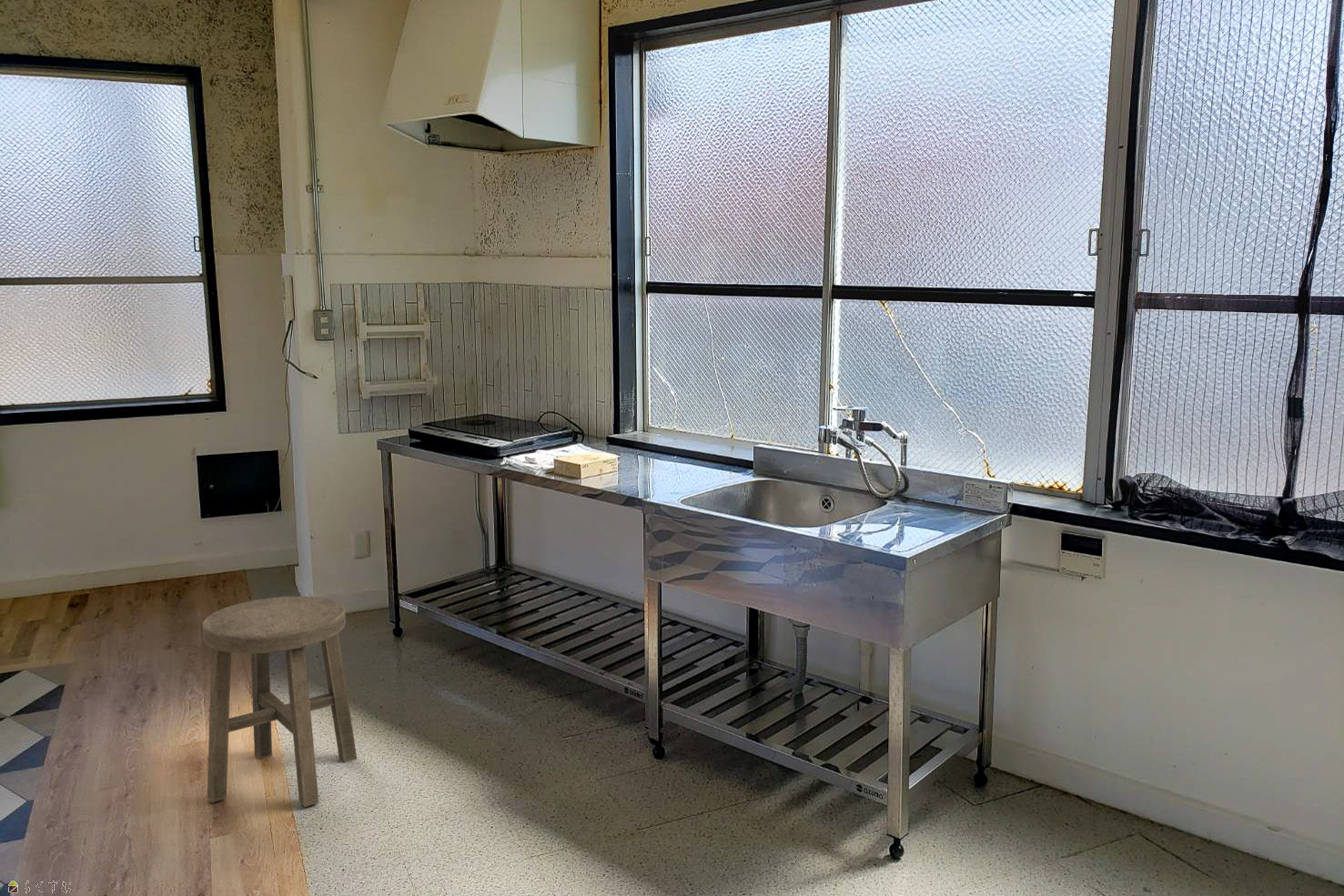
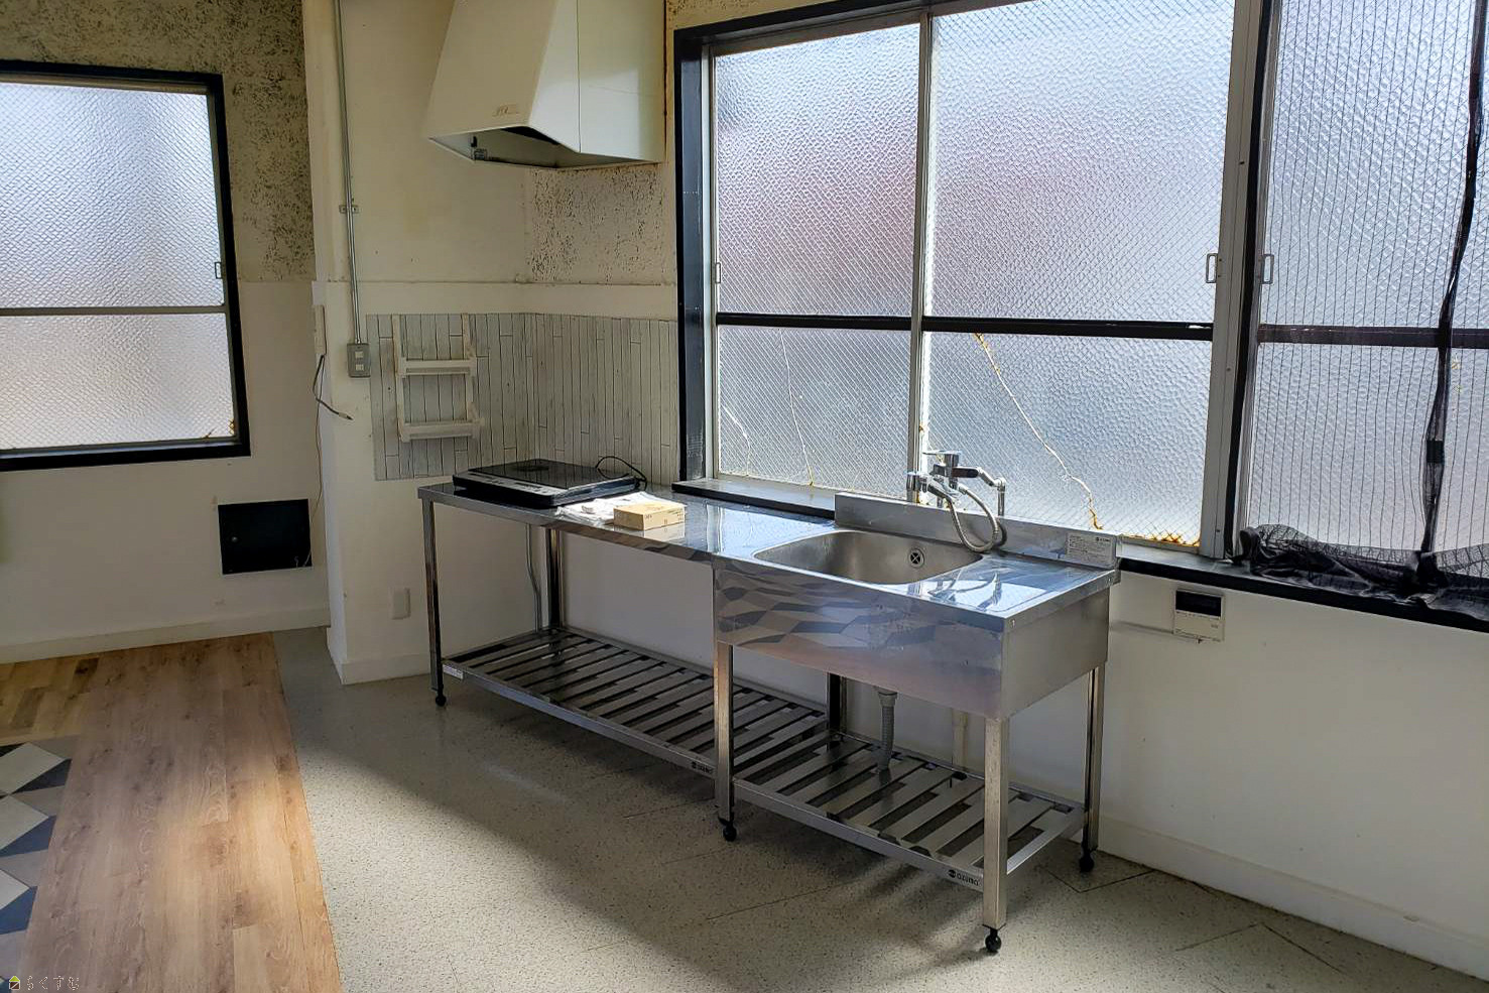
- stool (279, 700)
